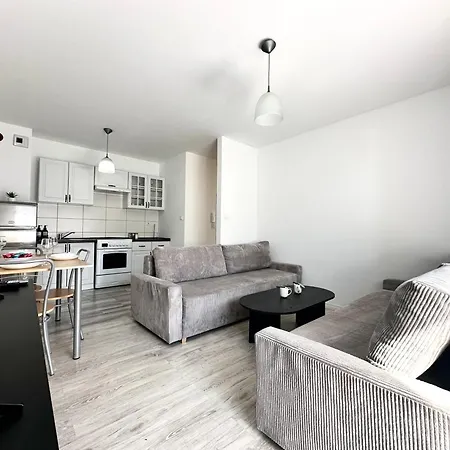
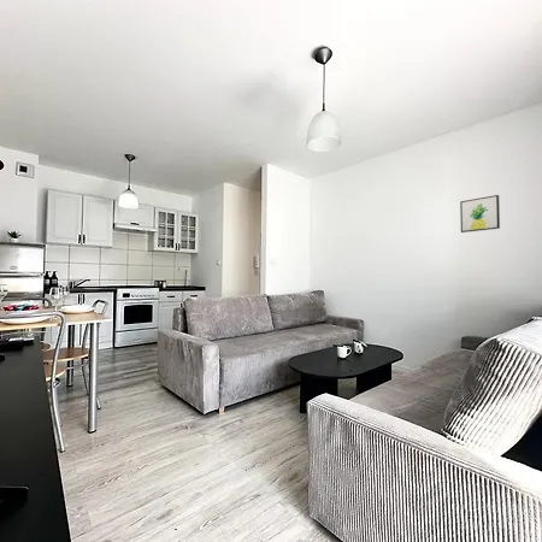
+ wall art (478, 214)
